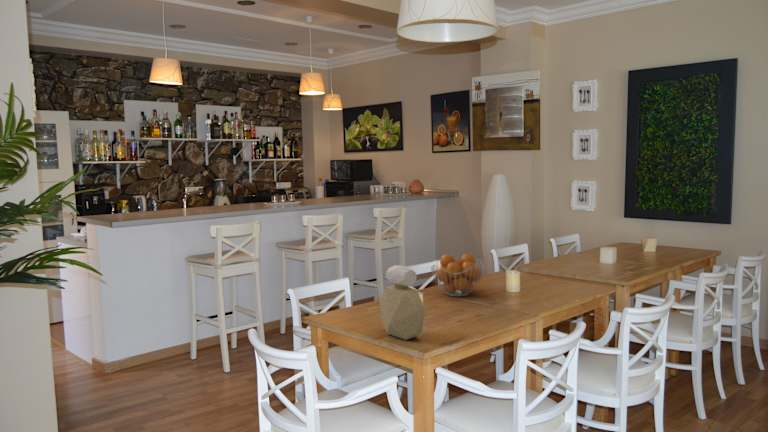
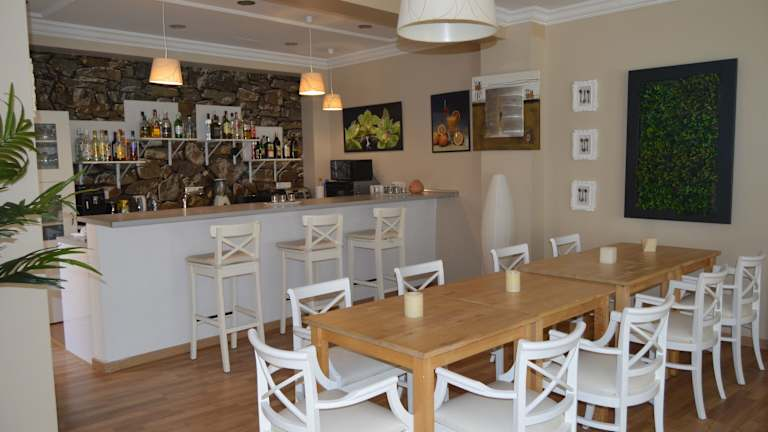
- perfume bottle (401, 300)
- fruit basket (457, 274)
